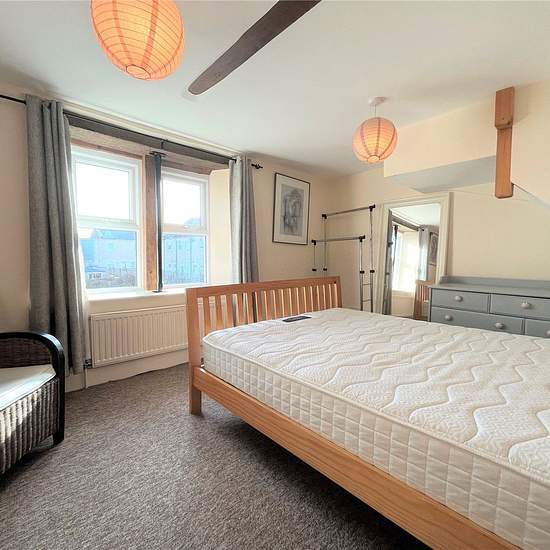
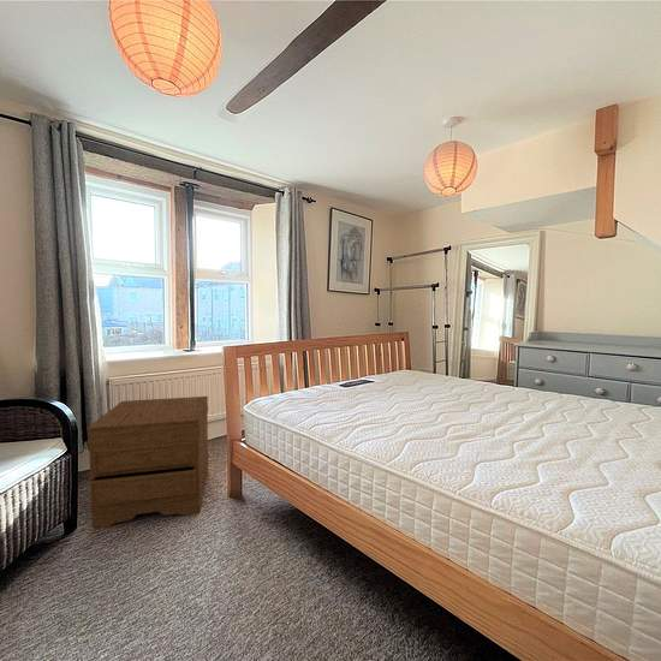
+ nightstand (156, 454)
